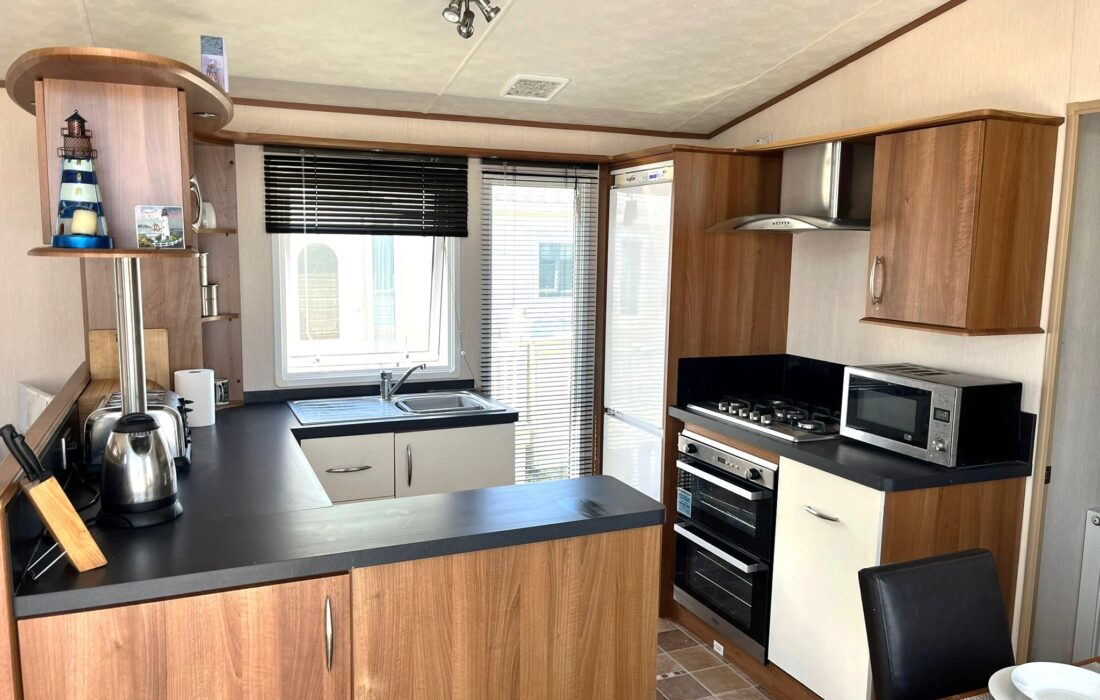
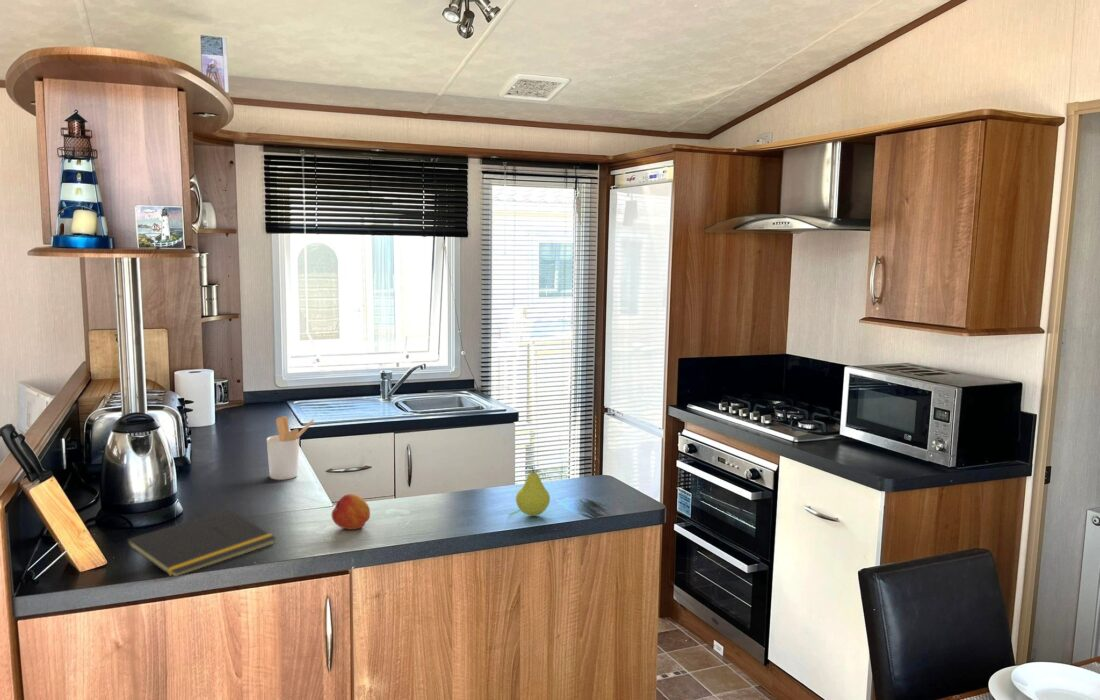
+ utensil holder (291, 447)
+ fruit (532, 490)
+ fruit (351, 511)
+ notepad (204, 541)
